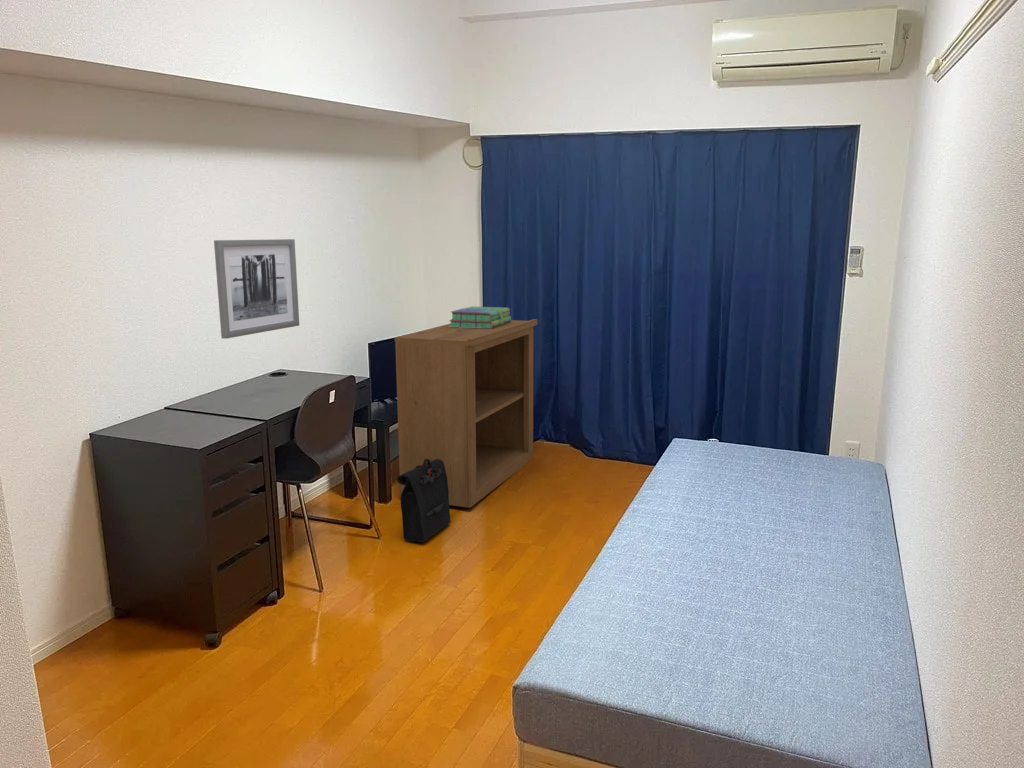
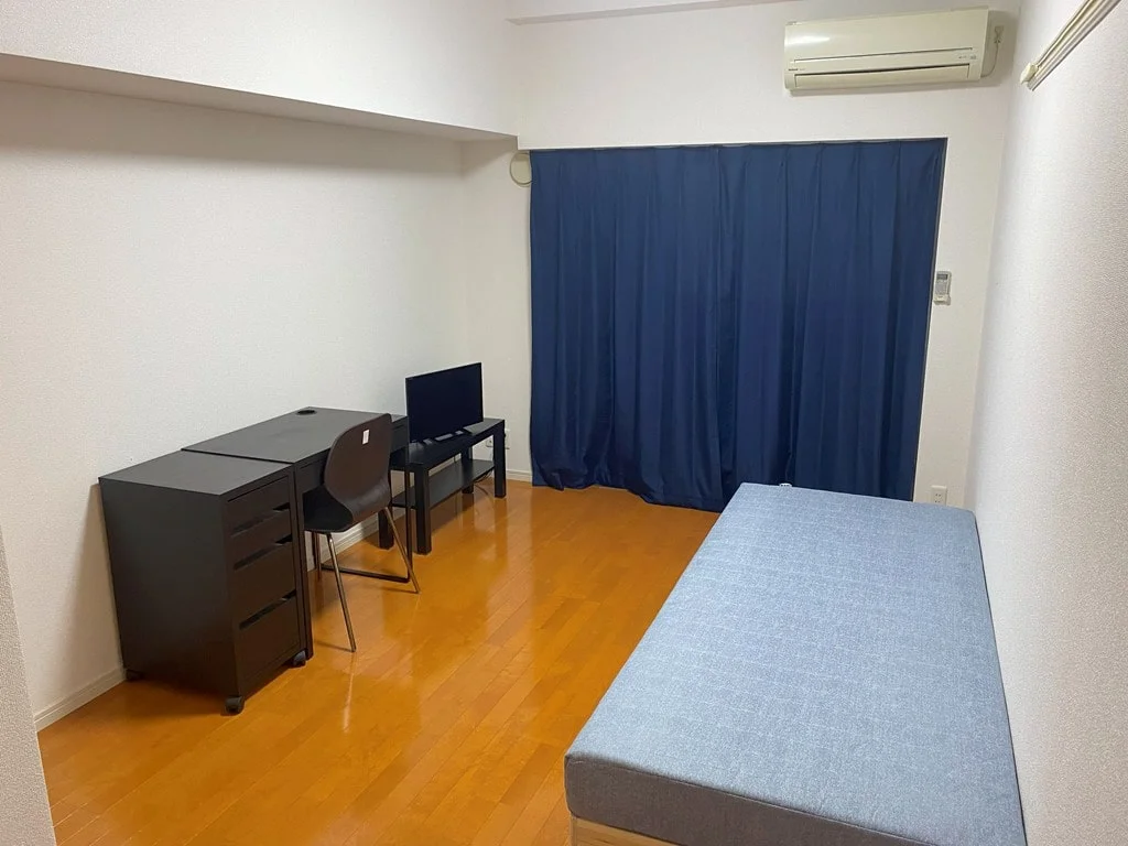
- backpack (425, 495)
- wall art (260, 286)
- bookshelf (472, 403)
- stack of books (480, 316)
